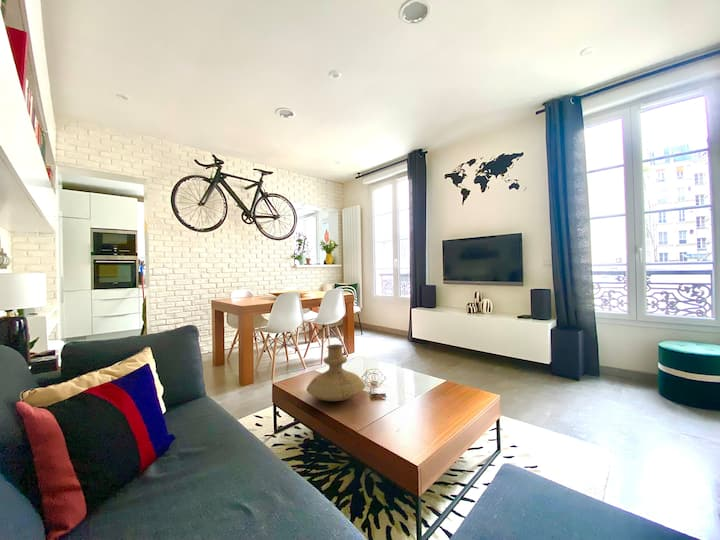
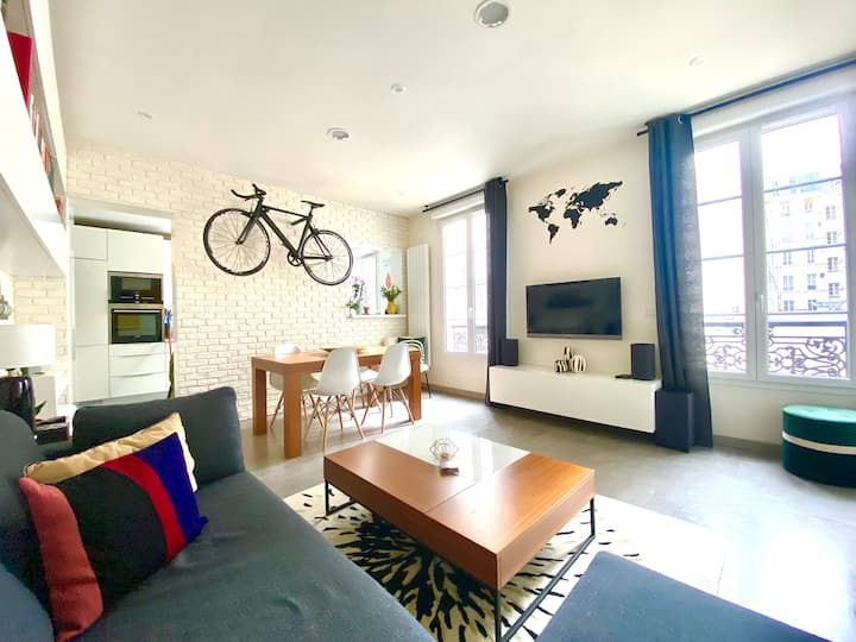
- vase (335, 371)
